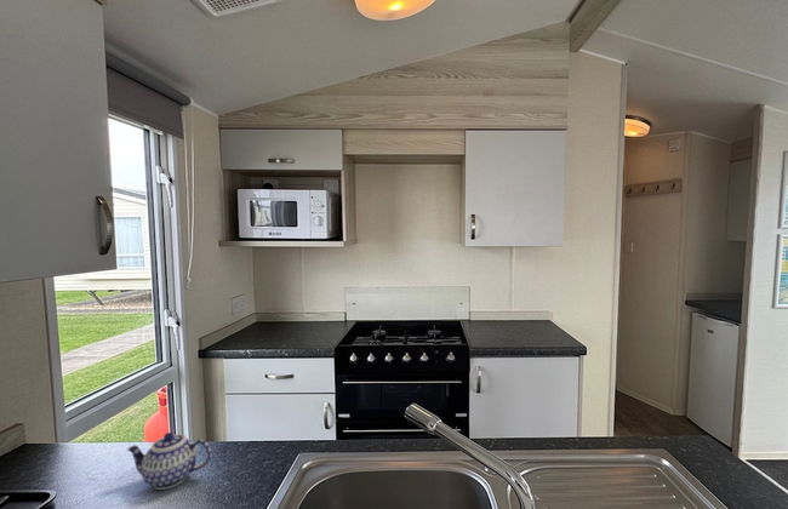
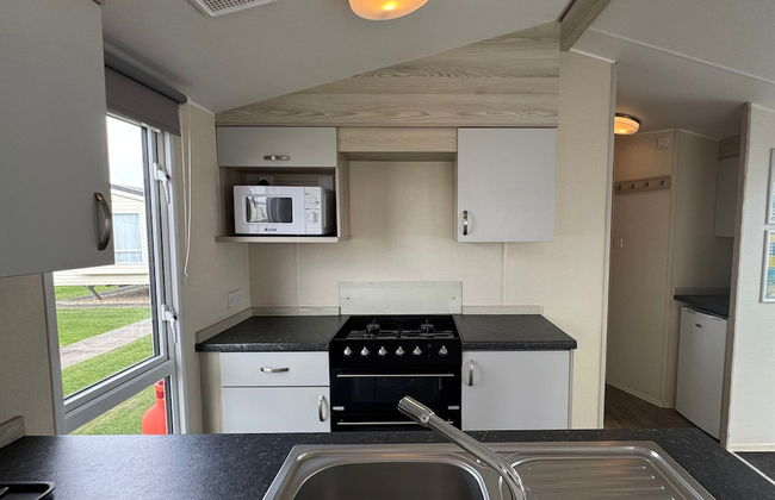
- teapot (169, 456)
